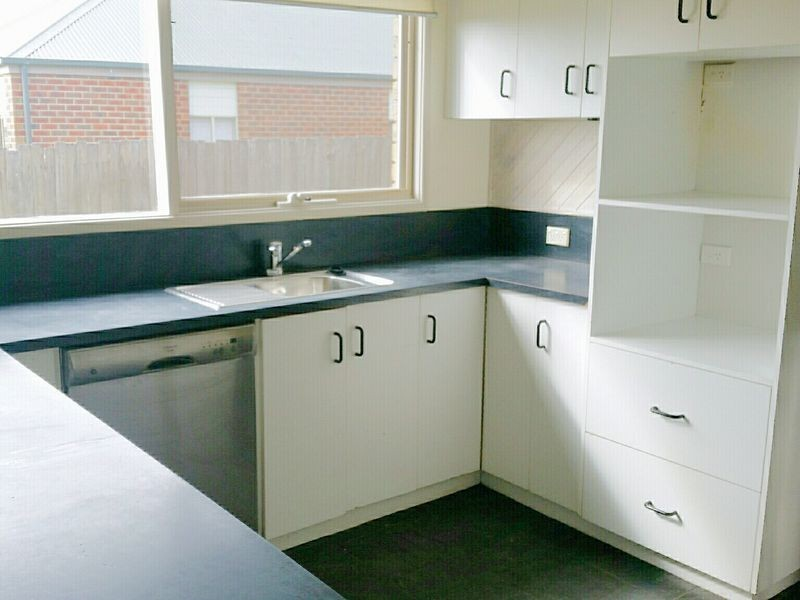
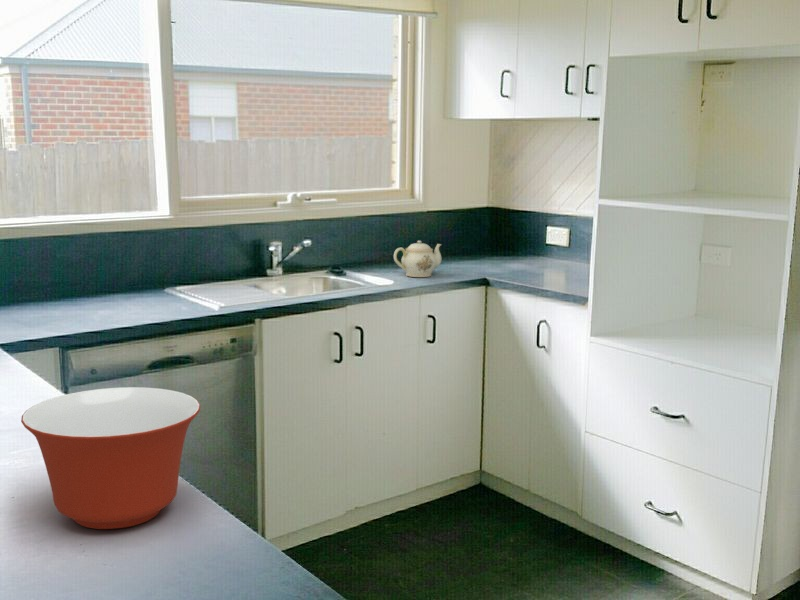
+ mixing bowl (115, 461)
+ teapot (417, 258)
